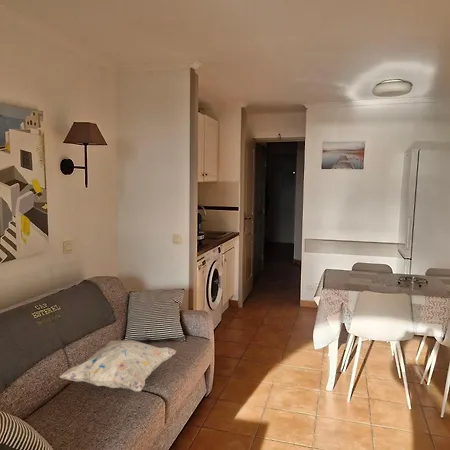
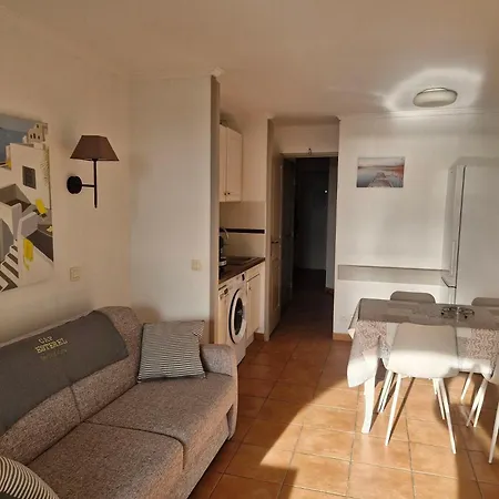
- decorative pillow (123, 362)
